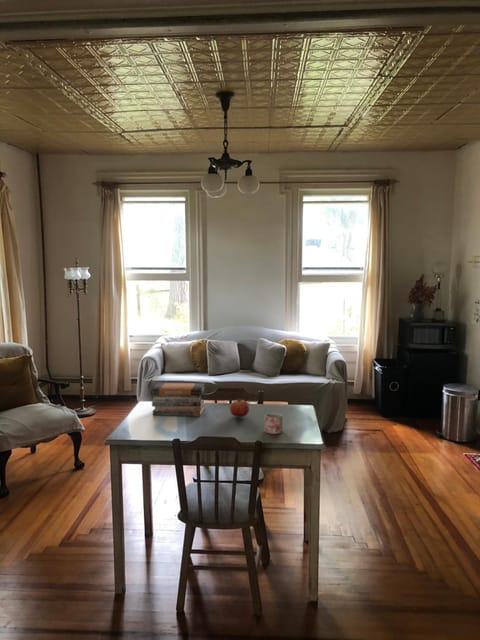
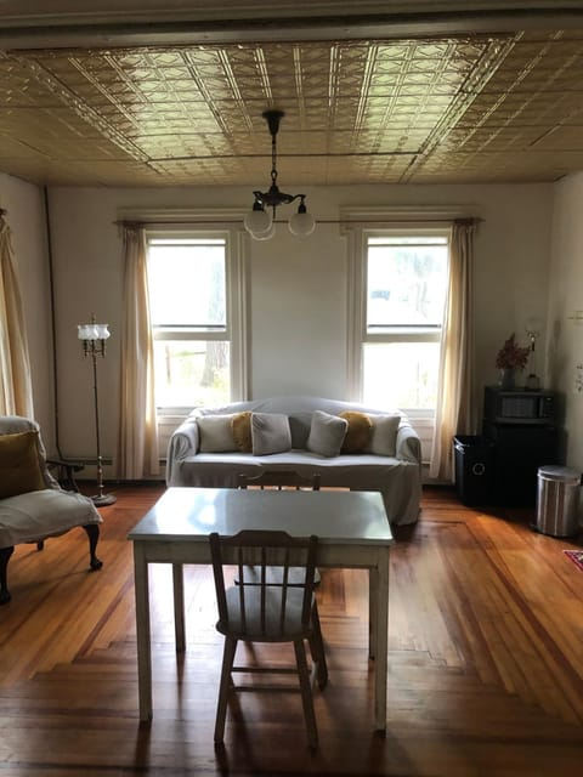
- book stack (178, 399)
- fruit (239, 407)
- mug (273, 423)
